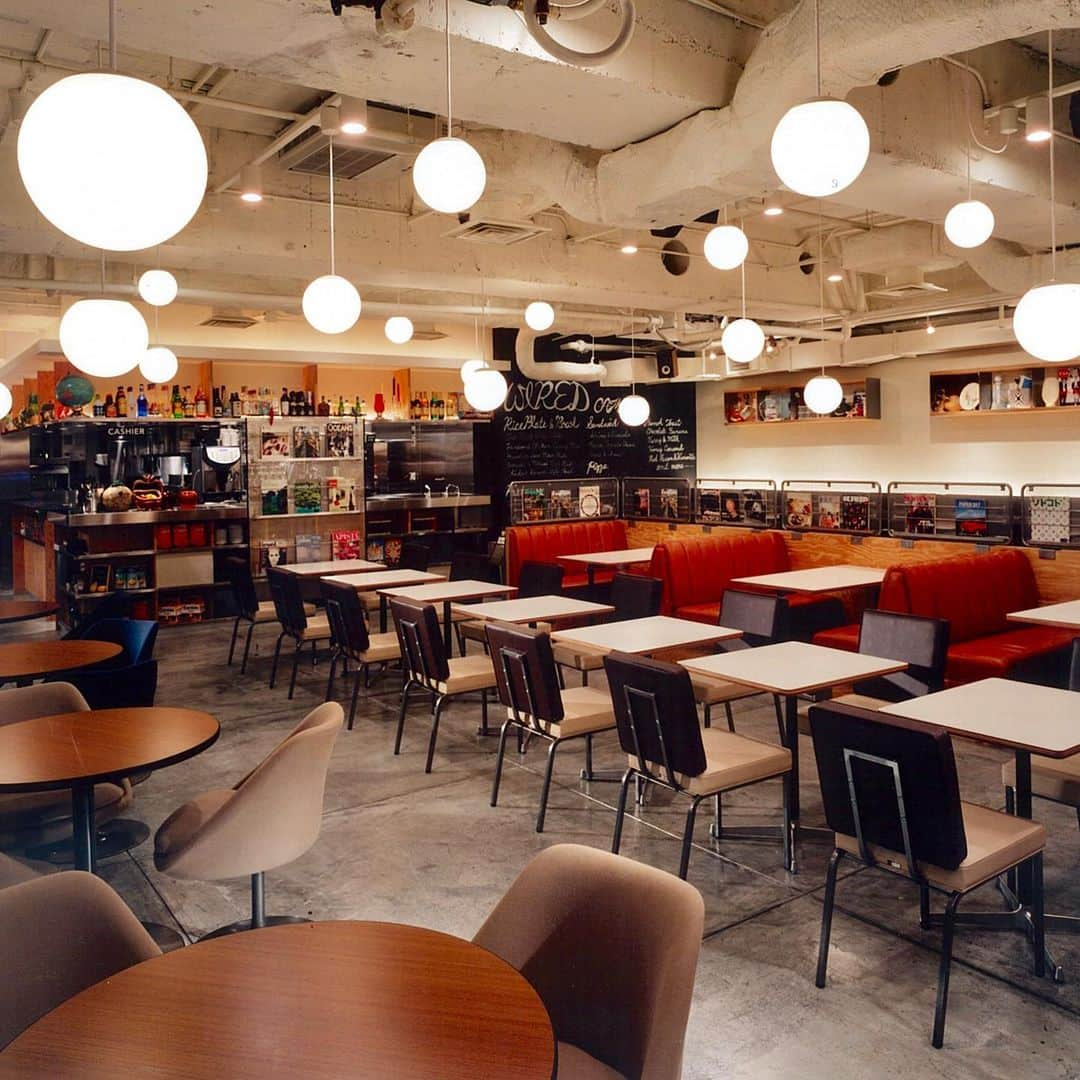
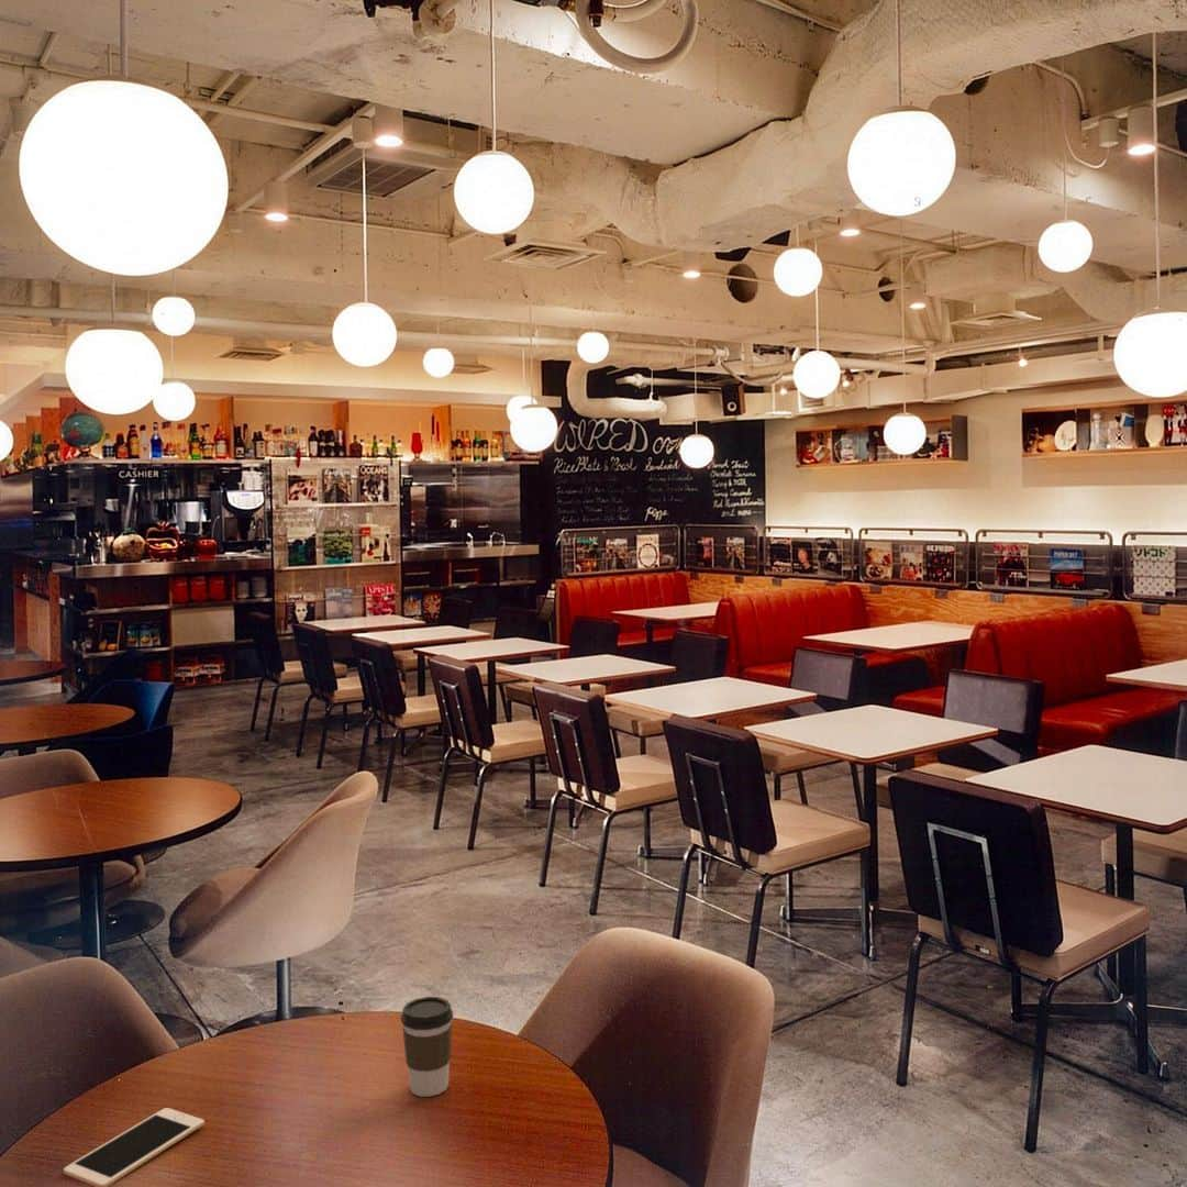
+ coffee cup (428, 1046)
+ cell phone (136, 1145)
